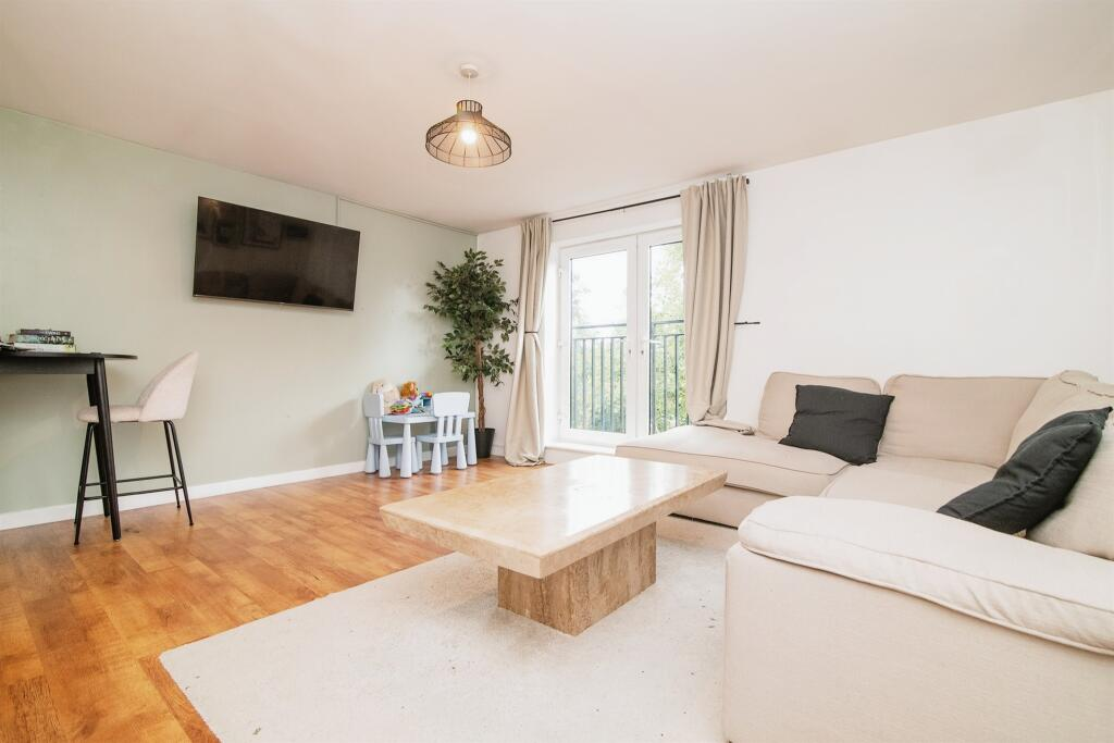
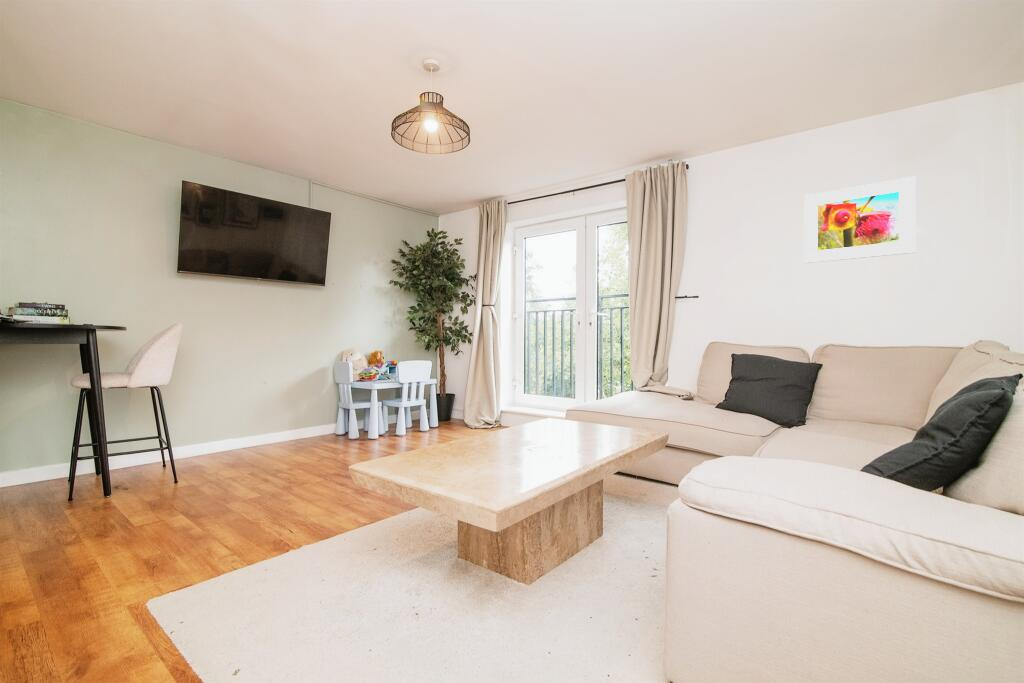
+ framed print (856, 222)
